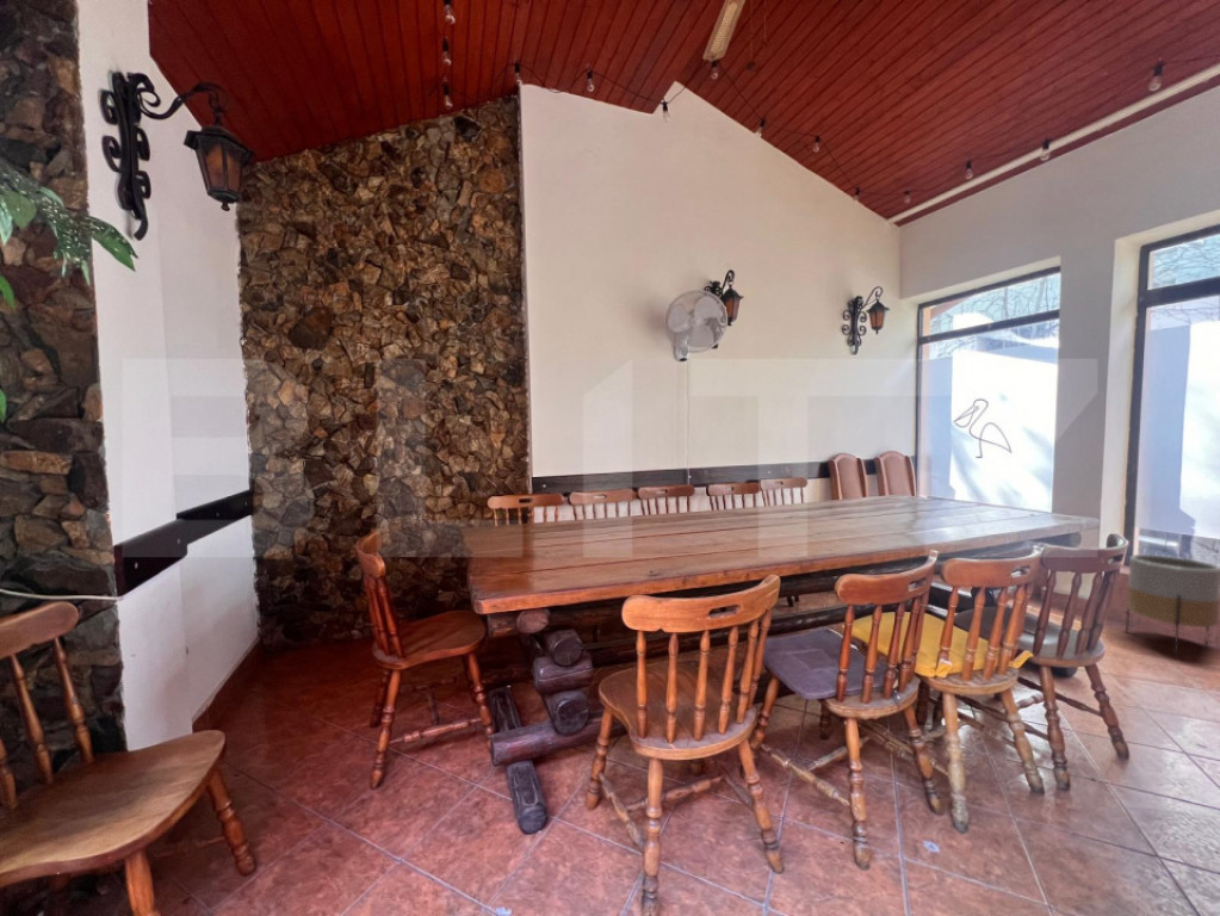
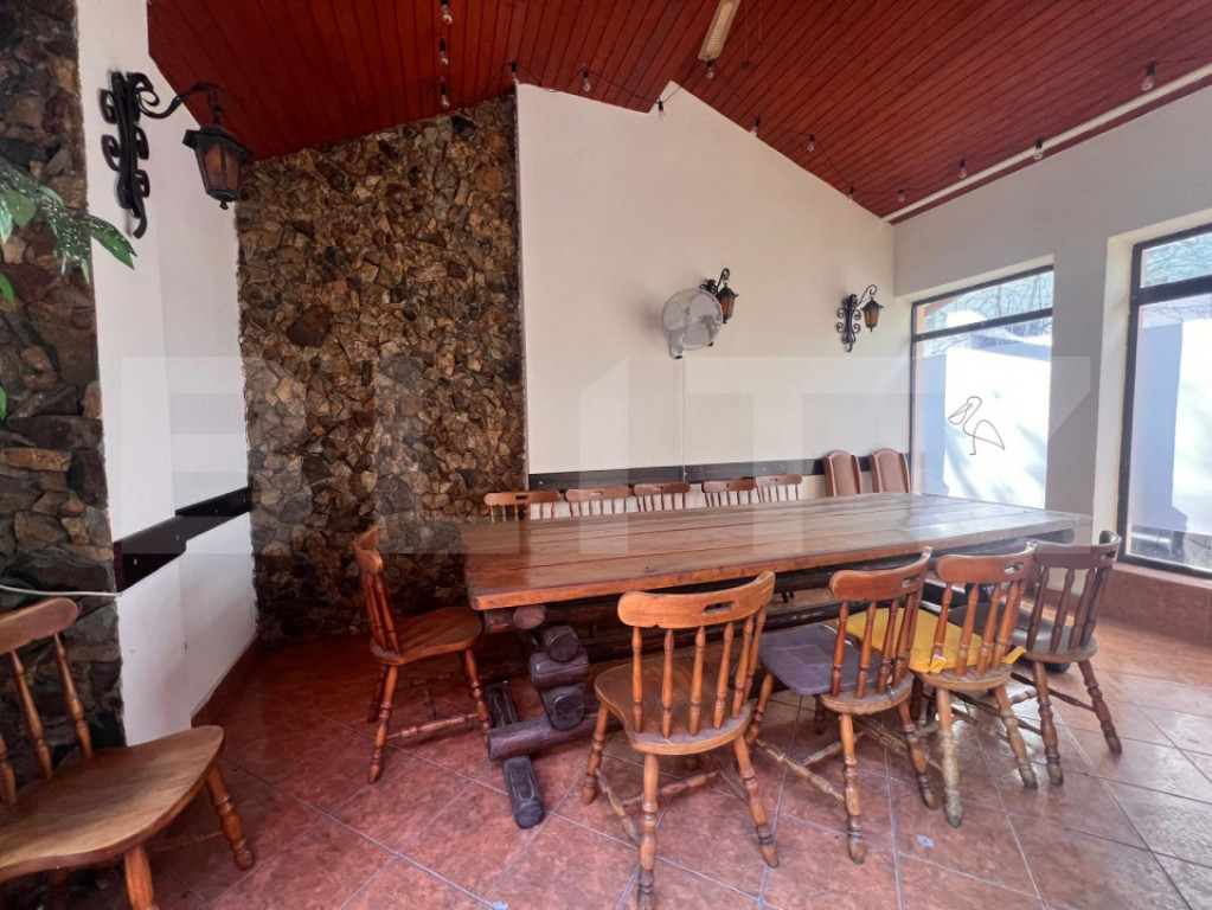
- planter (1169, 602)
